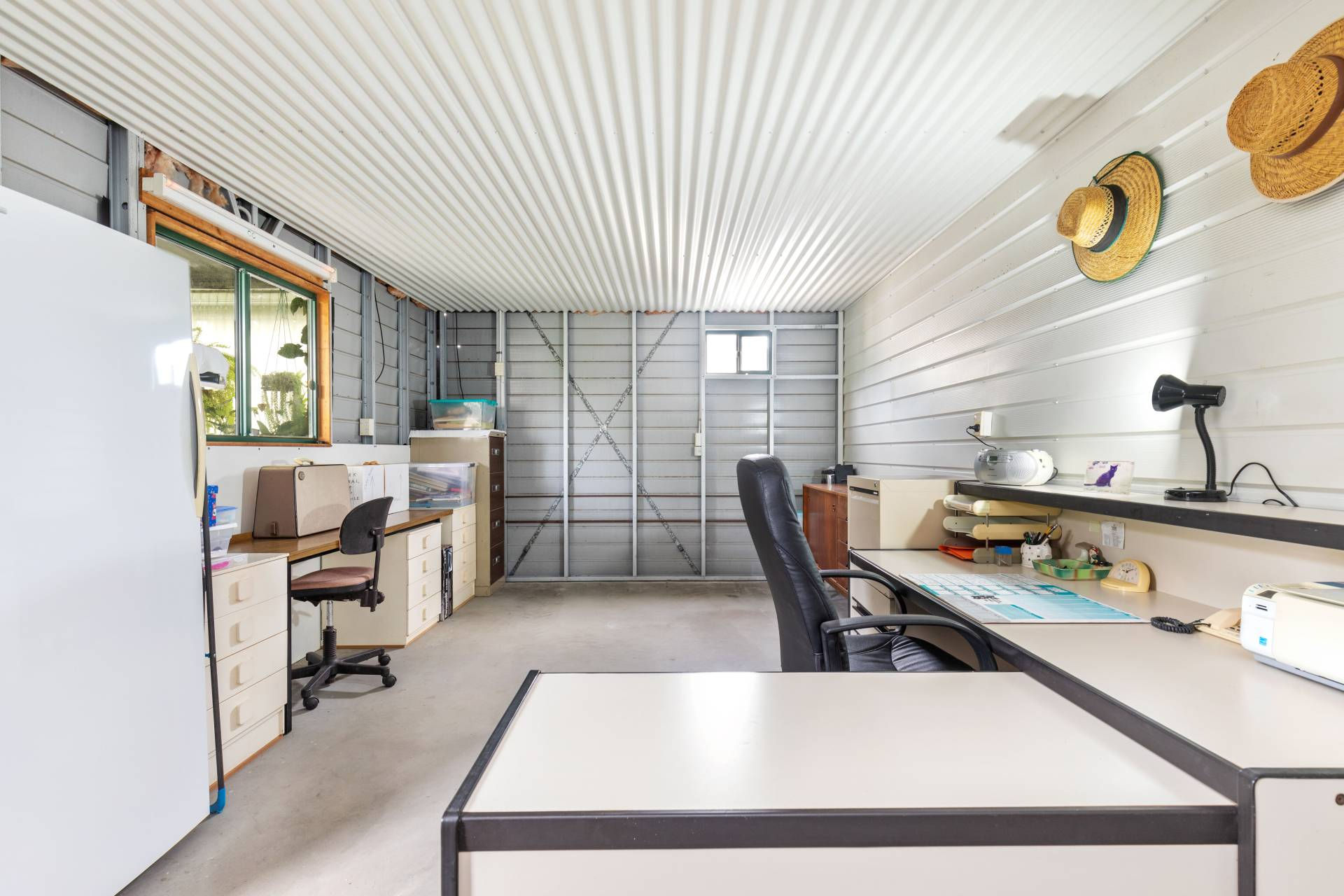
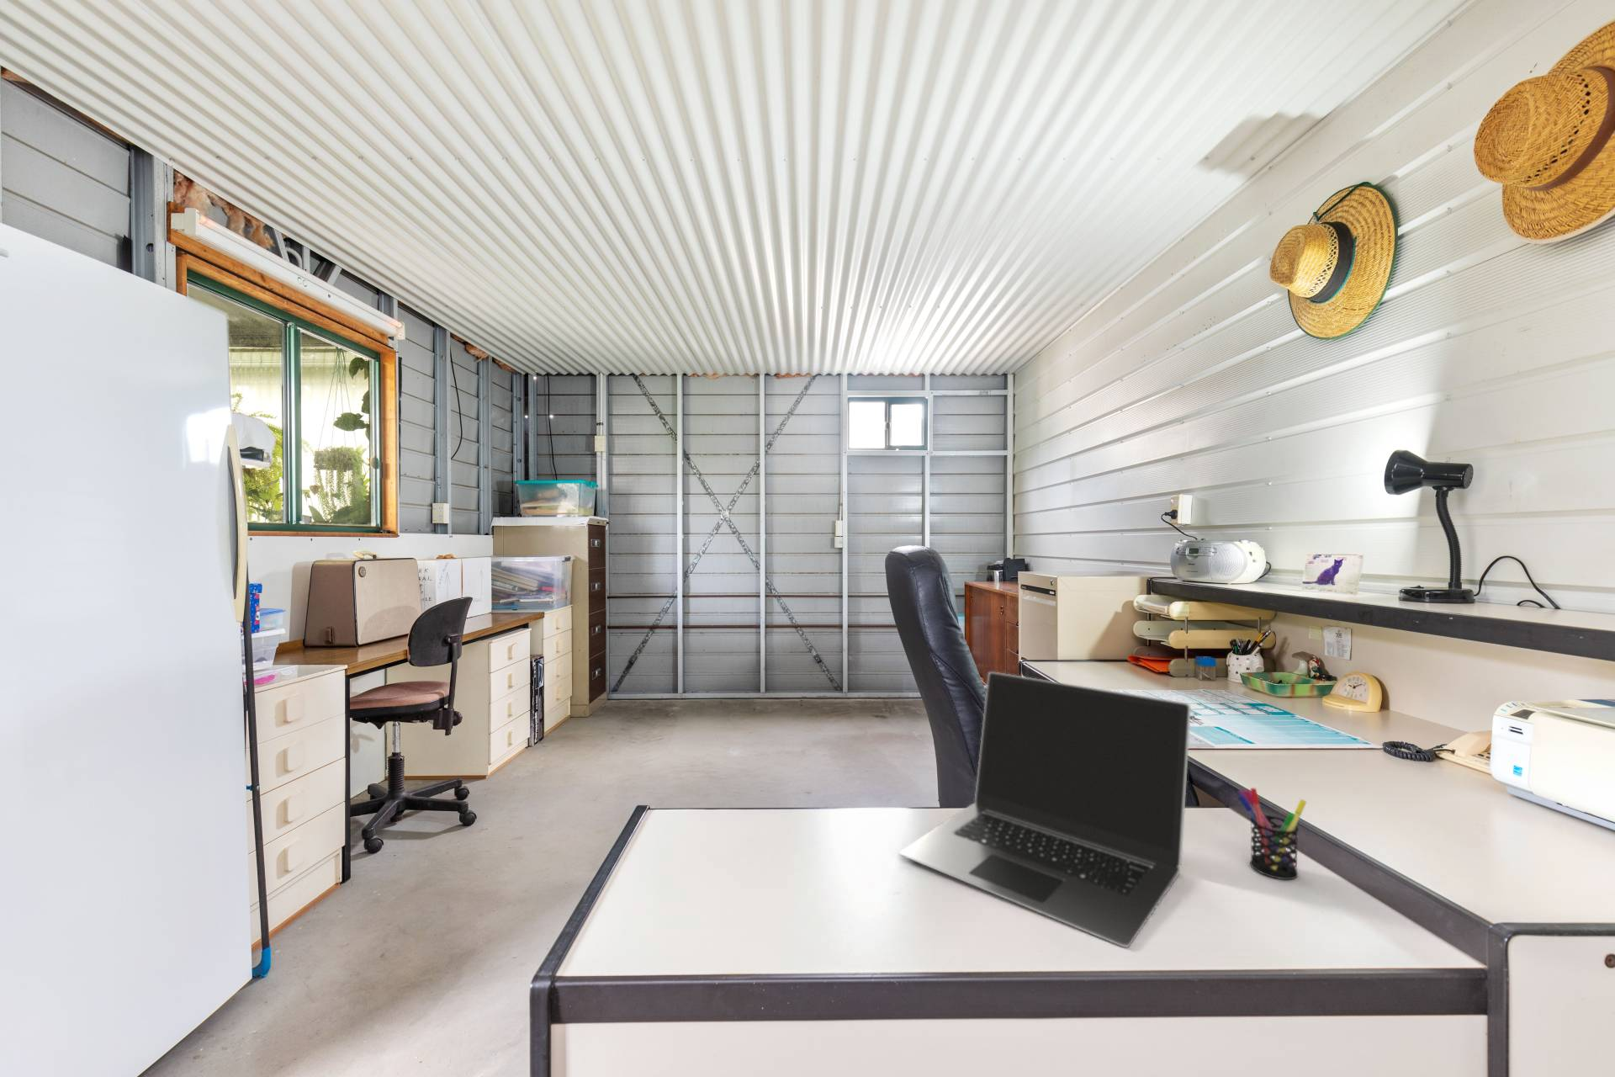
+ pen holder (1274, 832)
+ laptop (1043, 780)
